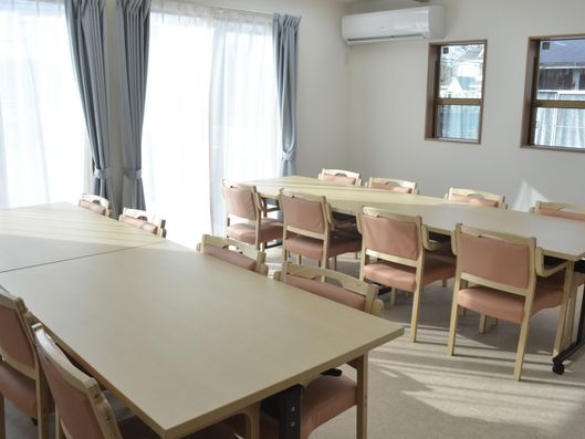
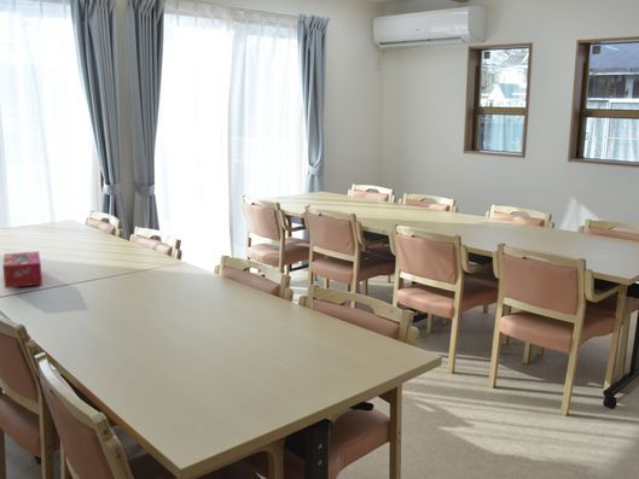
+ tissue box (22, 268)
